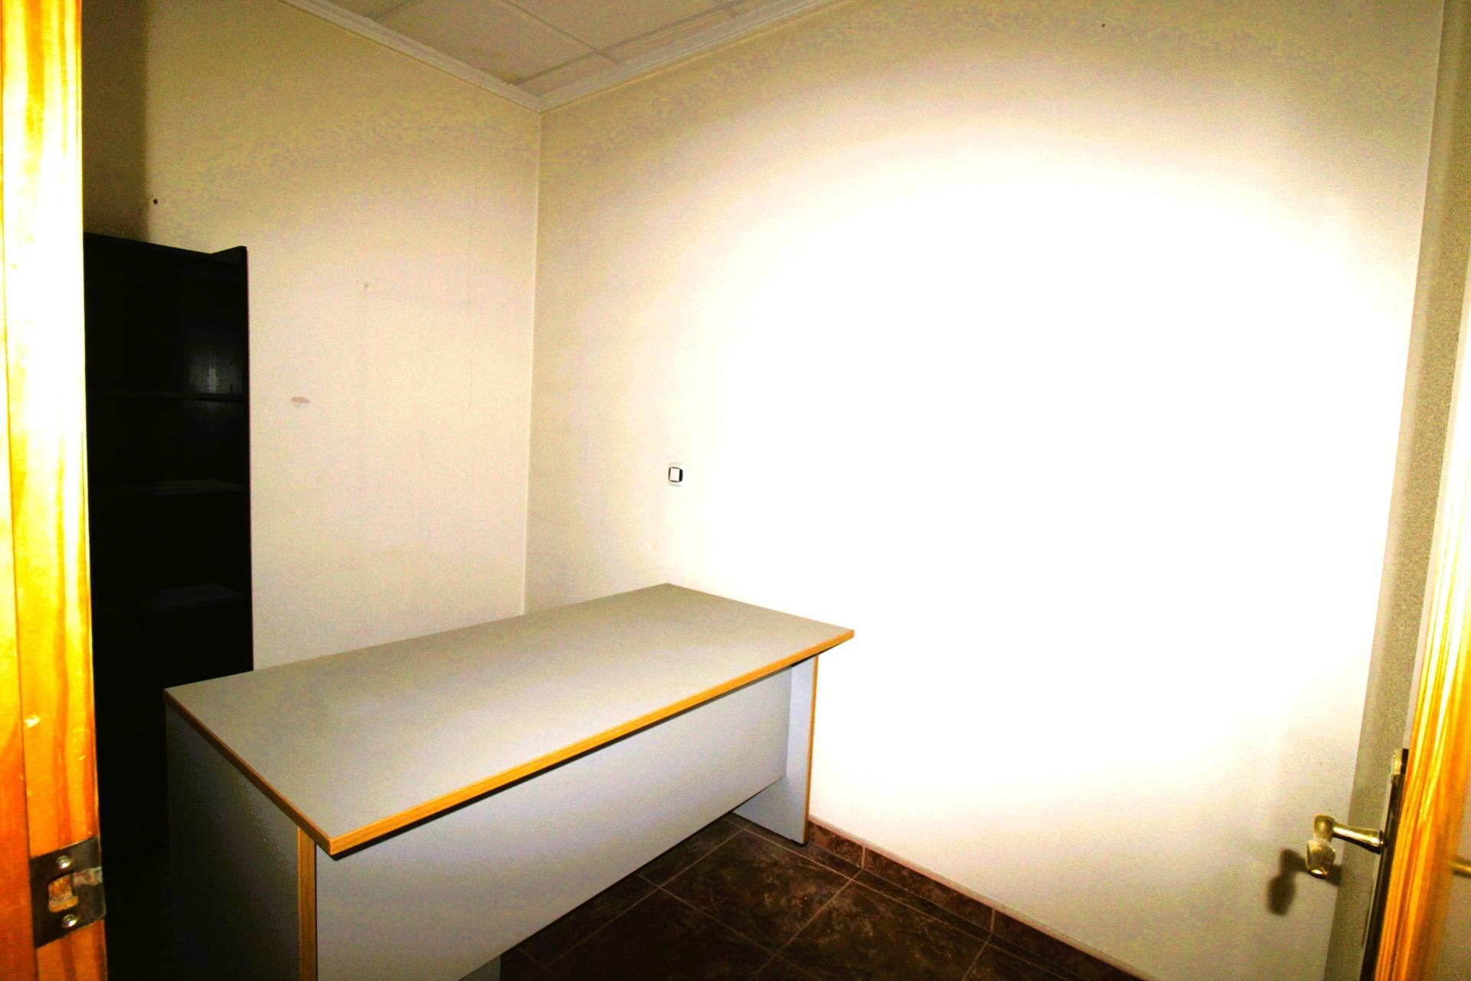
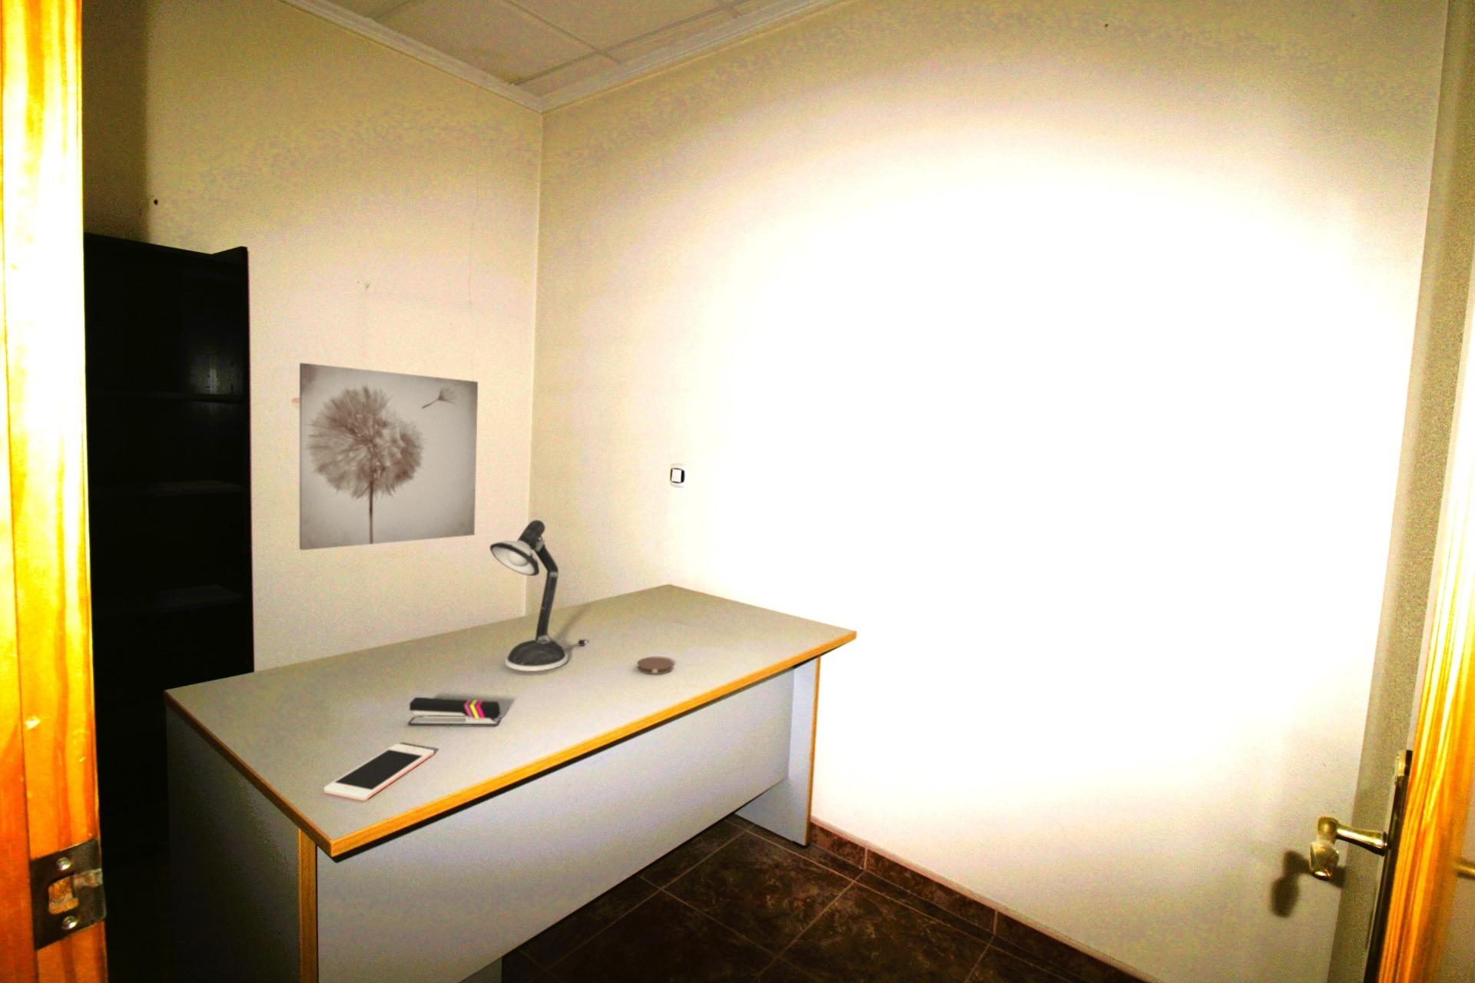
+ coaster (654, 665)
+ stapler (454, 711)
+ desk lamp (544, 590)
+ wall art (395, 457)
+ cell phone (382, 769)
